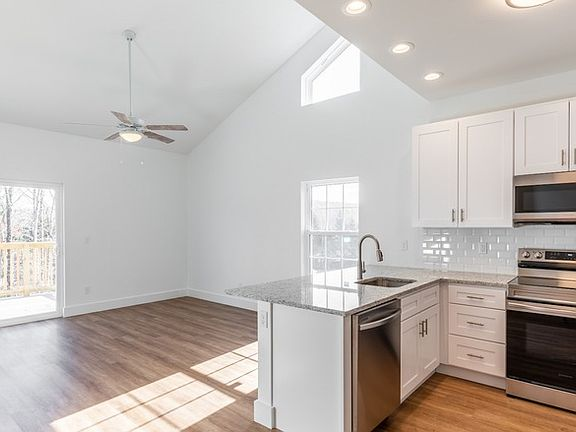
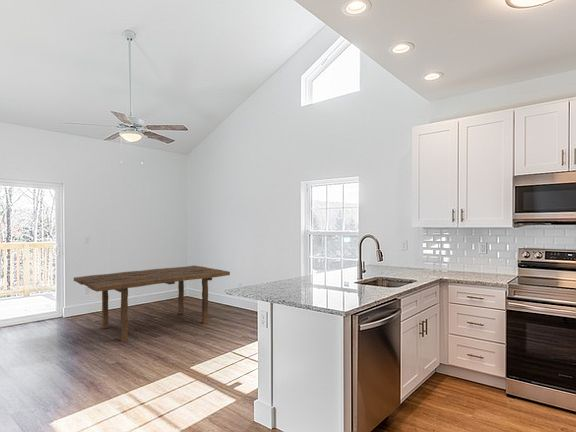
+ dining table (152, 284)
